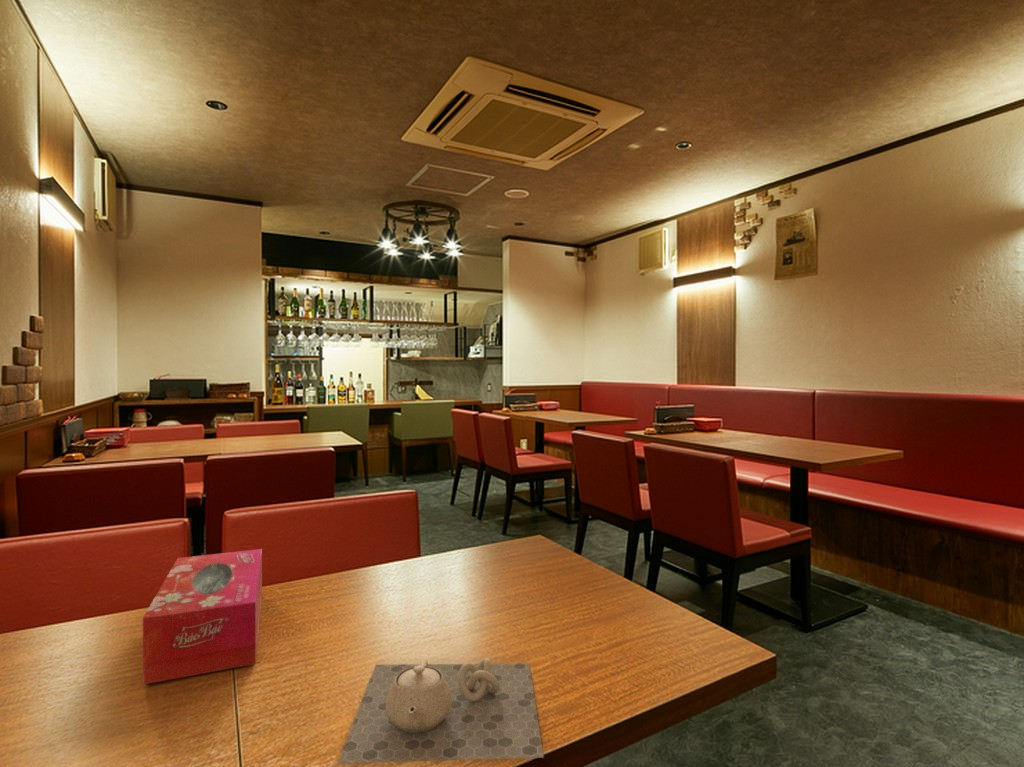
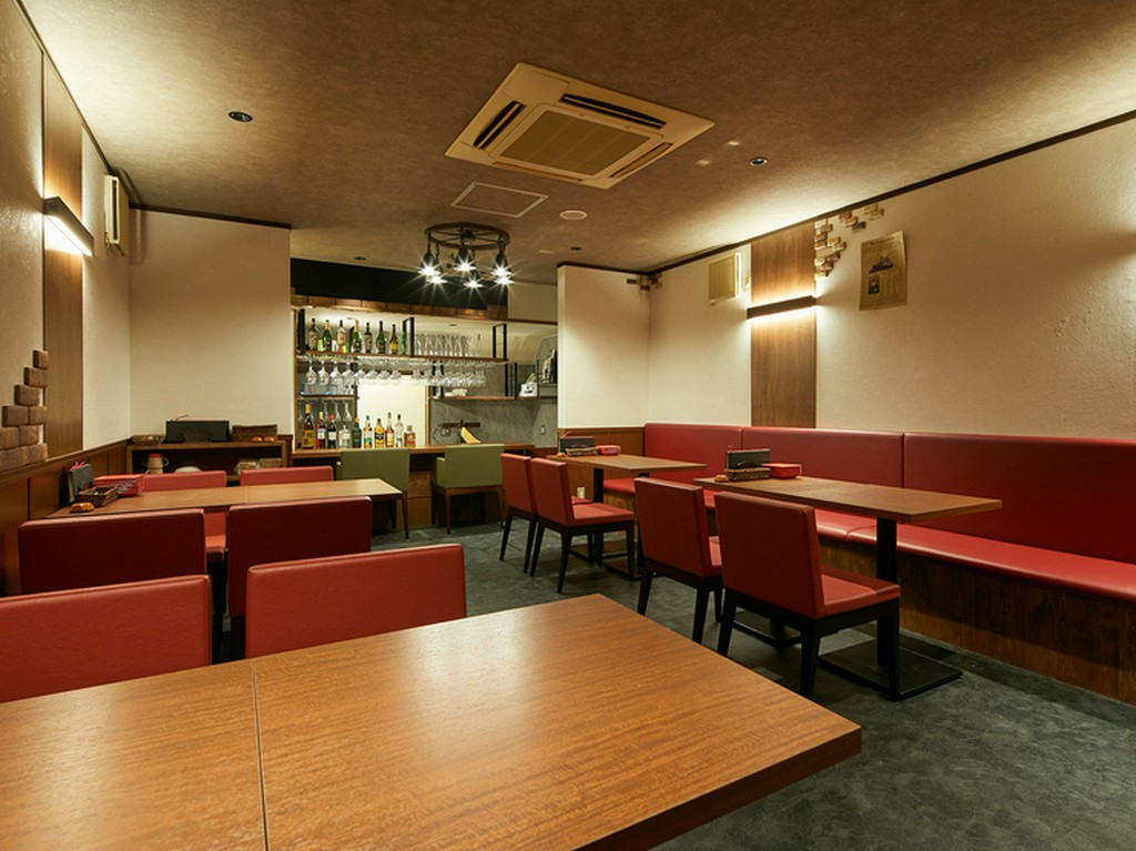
- teapot (448, 677)
- tissue box (212, 605)
